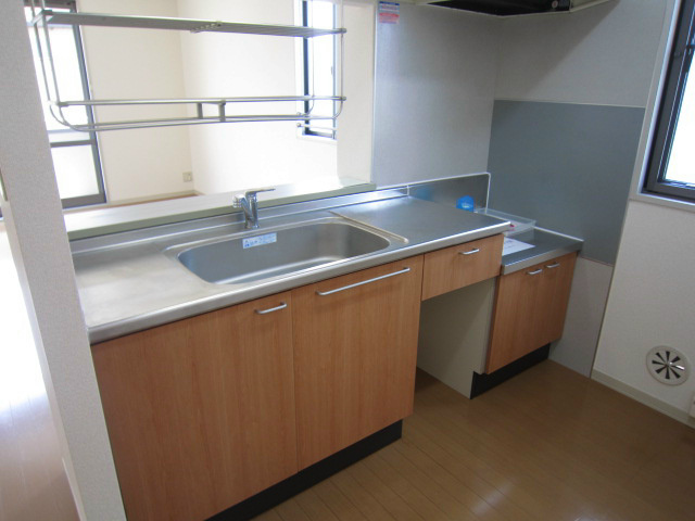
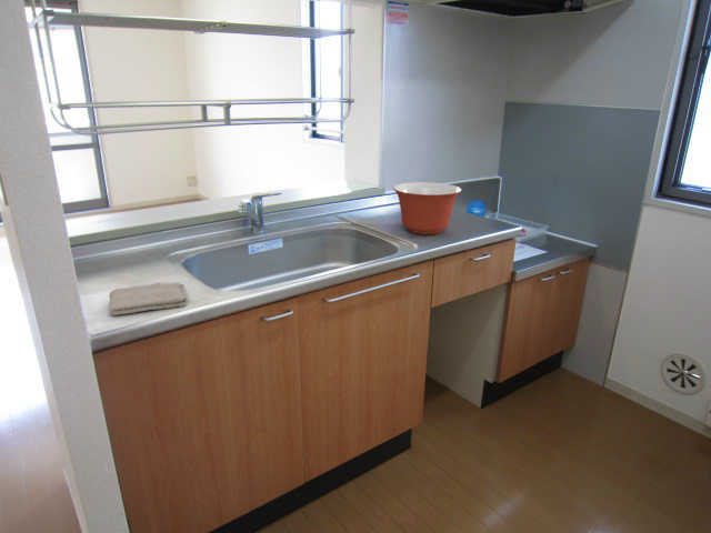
+ mixing bowl (425, 209)
+ washcloth (148, 296)
